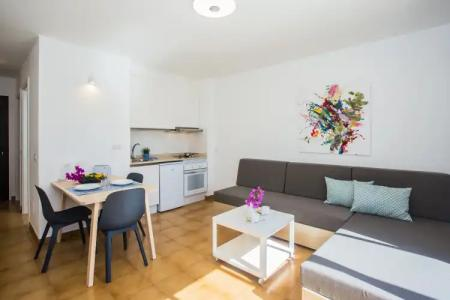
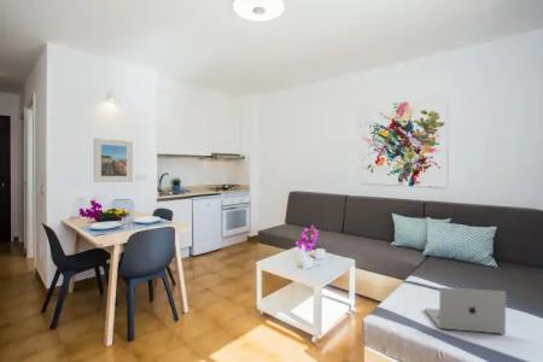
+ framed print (113, 160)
+ laptop (461, 302)
